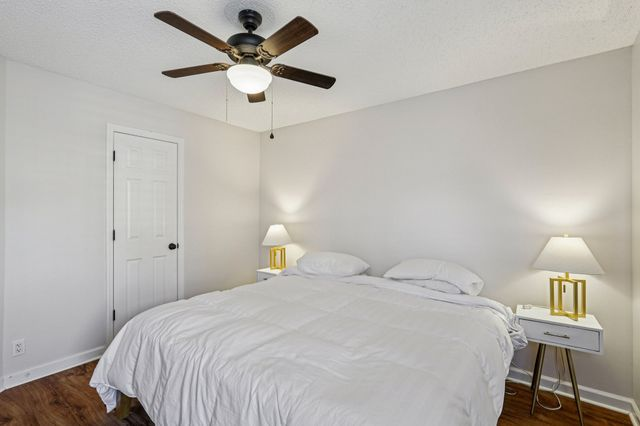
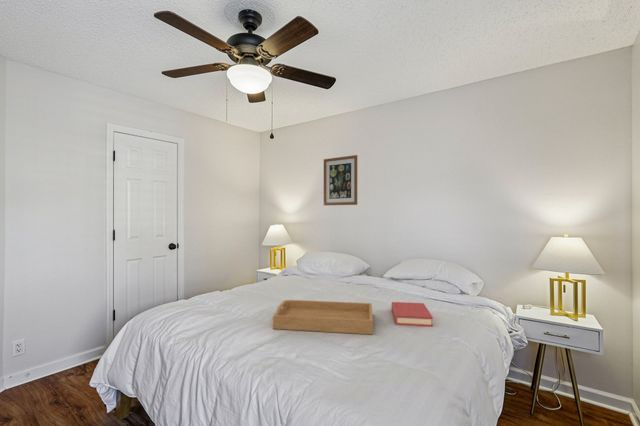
+ serving tray (325, 313)
+ hardback book (410, 313)
+ wall art (339, 181)
